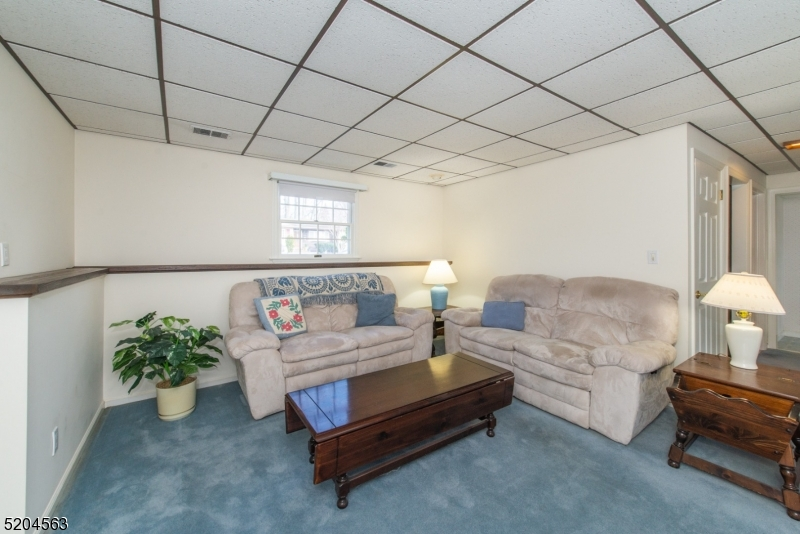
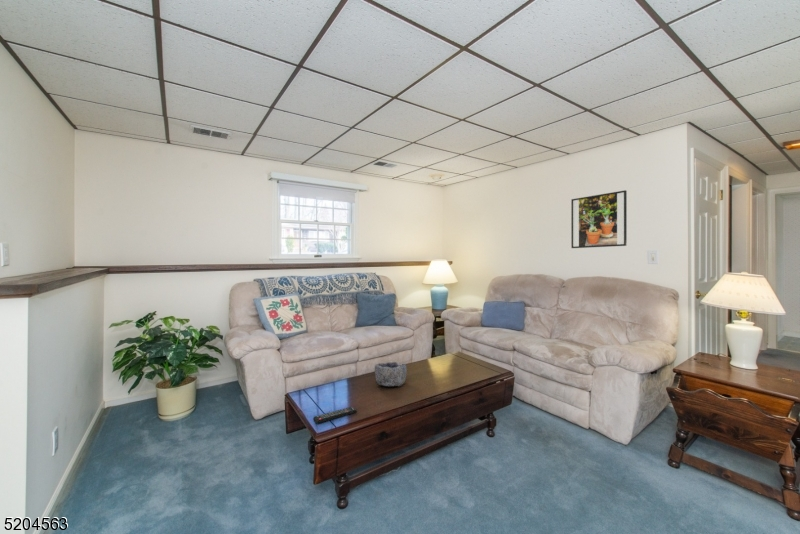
+ remote control (335, 414)
+ bowl (390, 373)
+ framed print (597, 221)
